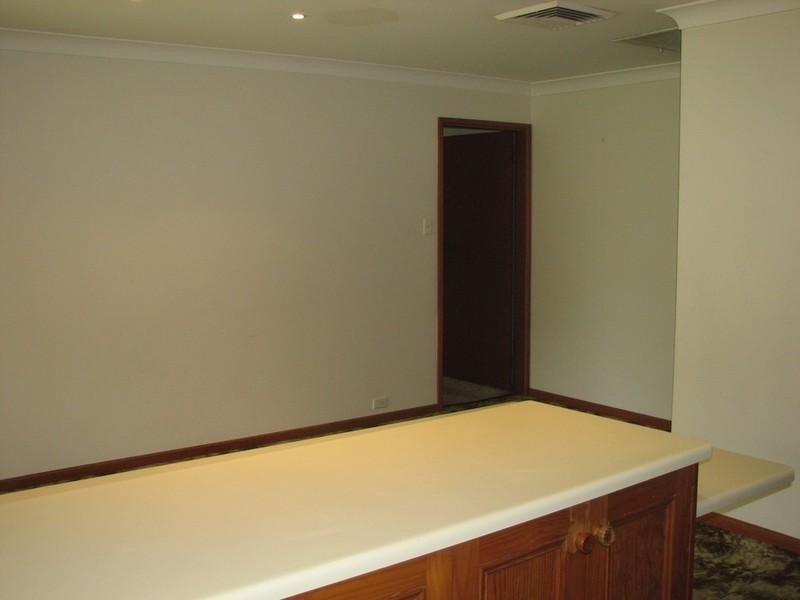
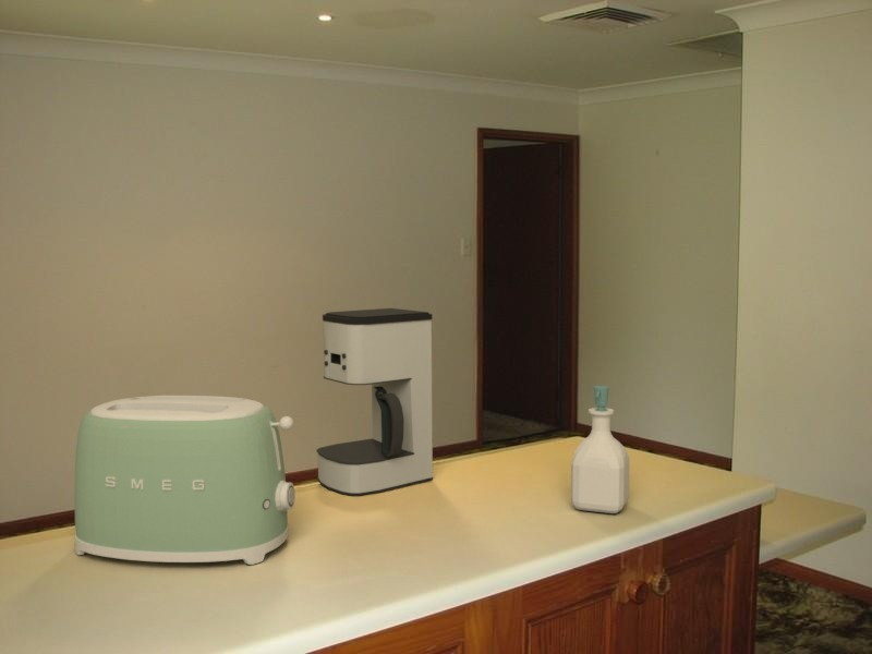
+ soap bottle (601, 446)
+ coffee maker (374, 398)
+ toaster (180, 472)
